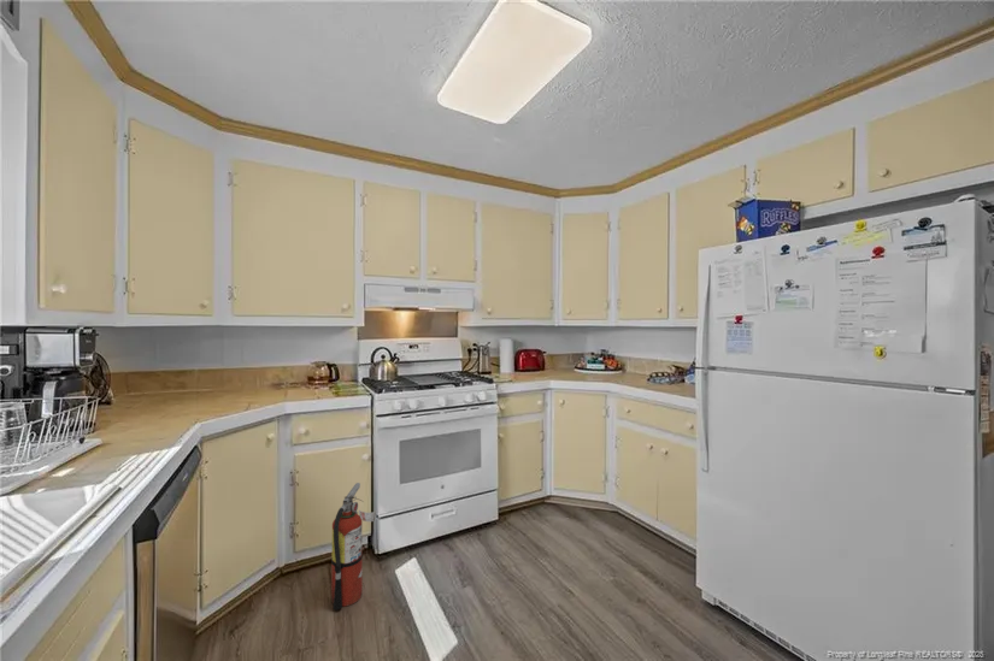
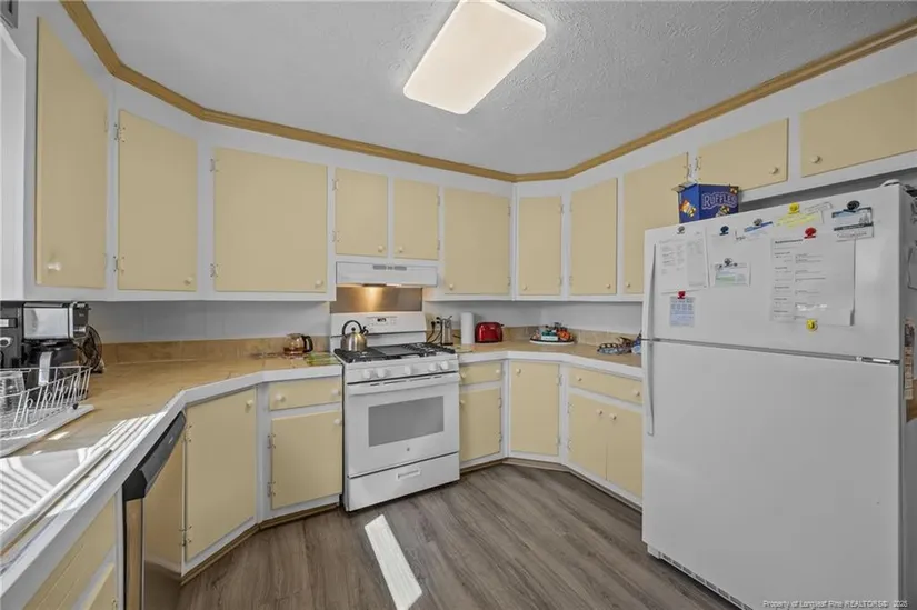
- fire extinguisher (351, 544)
